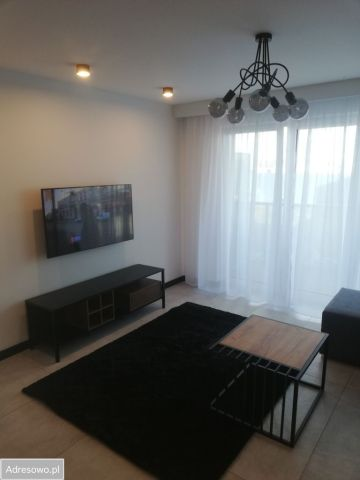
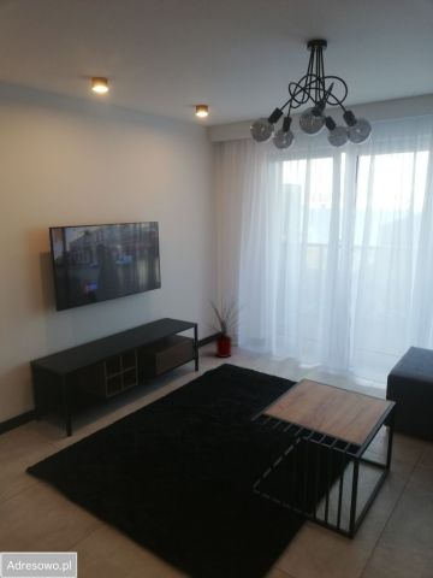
+ house plant (224, 328)
